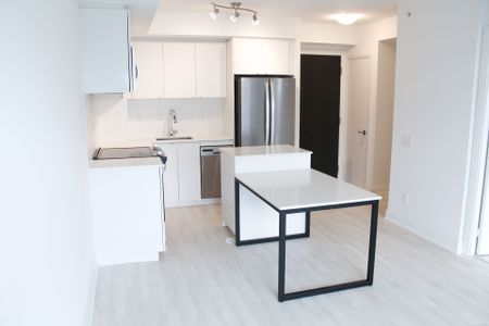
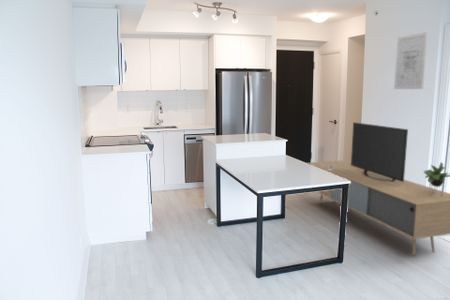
+ media console (371, 175)
+ wall art (410, 62)
